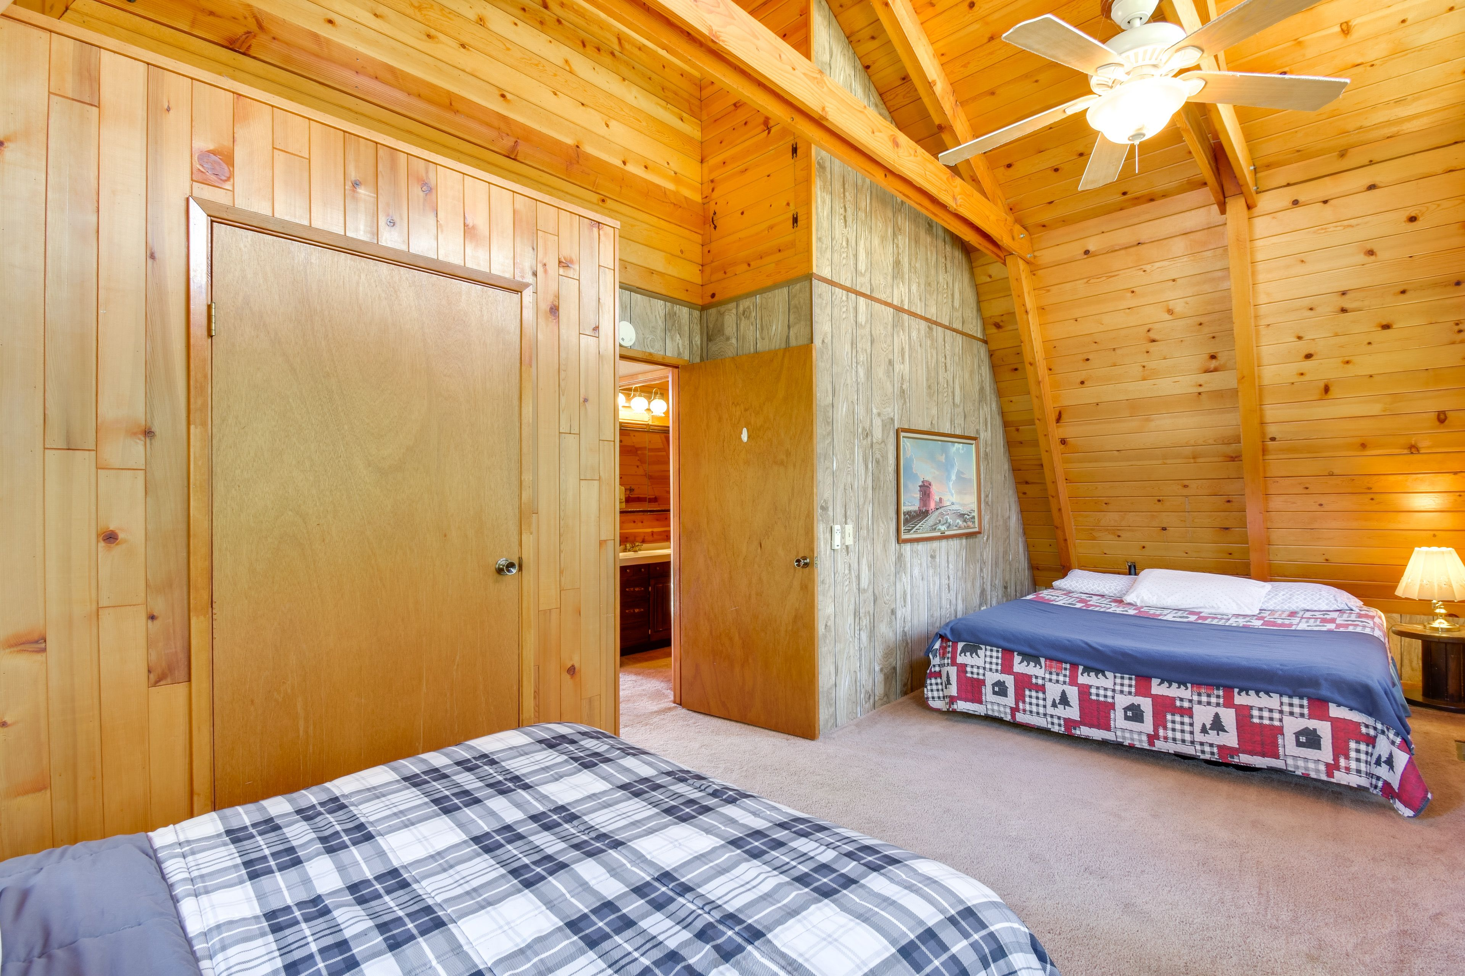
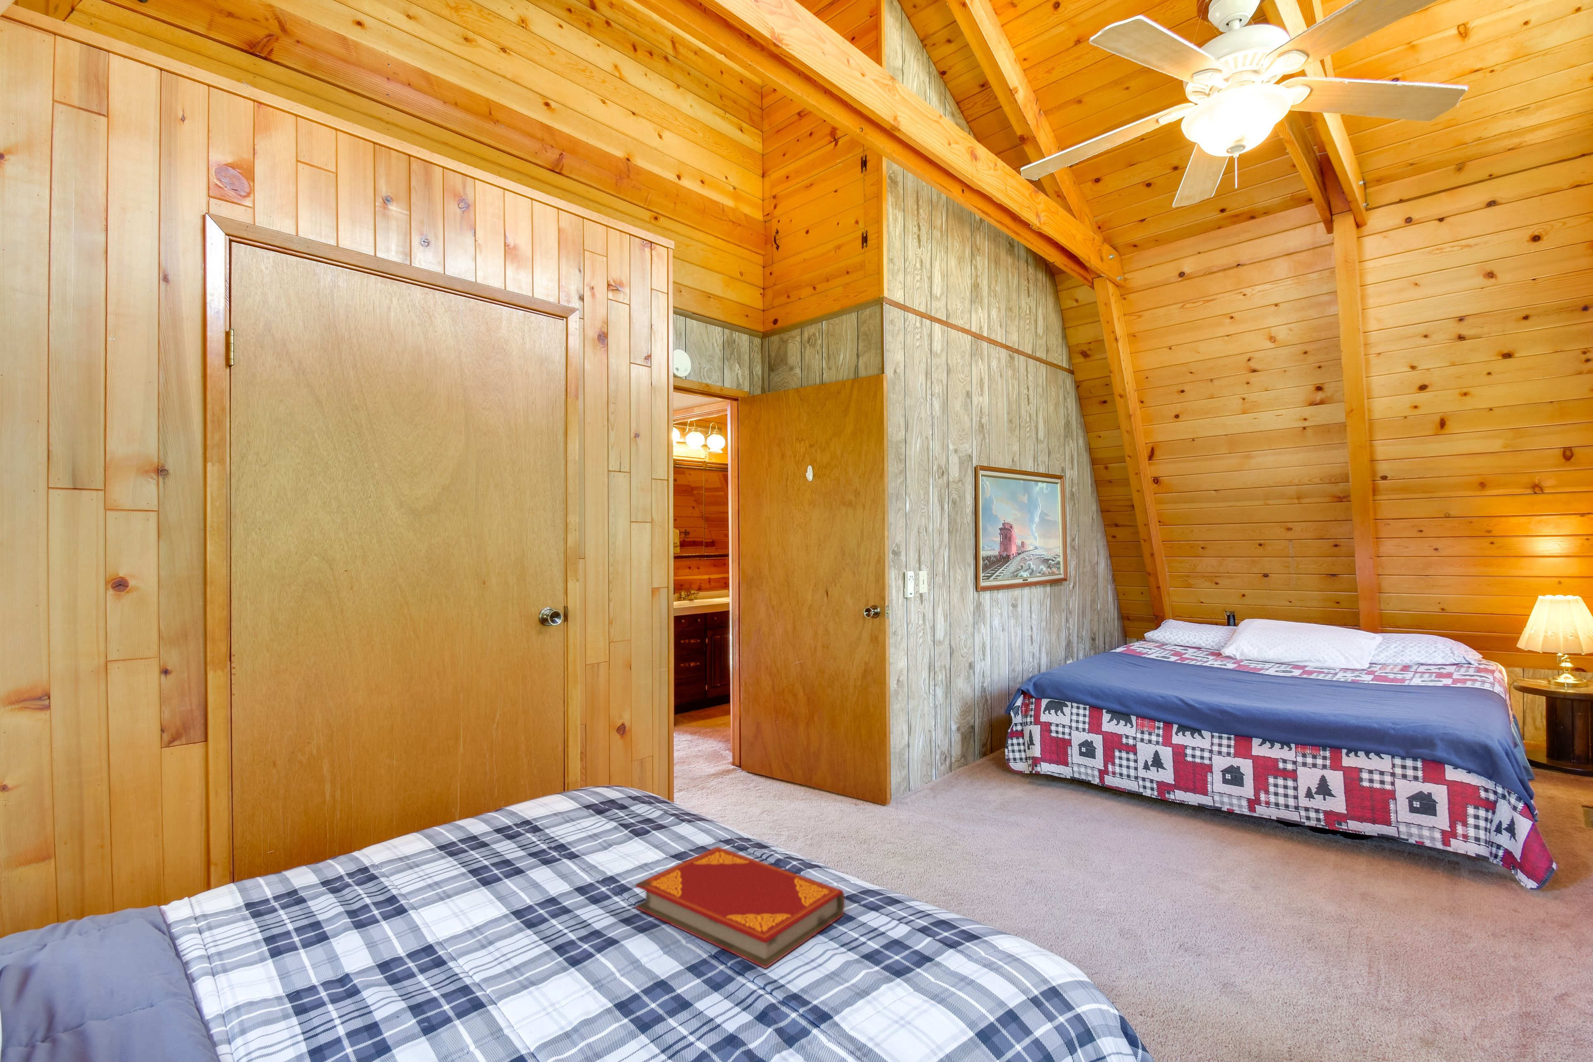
+ hardback book (738, 898)
